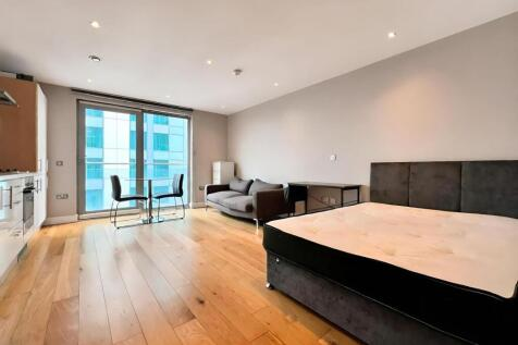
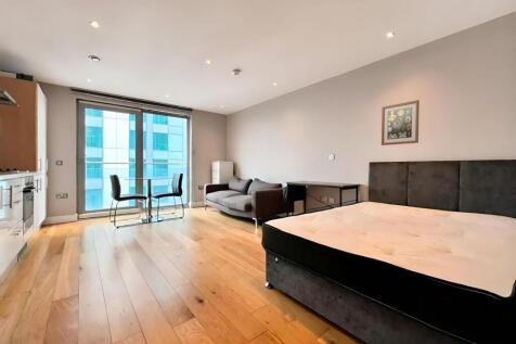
+ wall art (399, 124)
